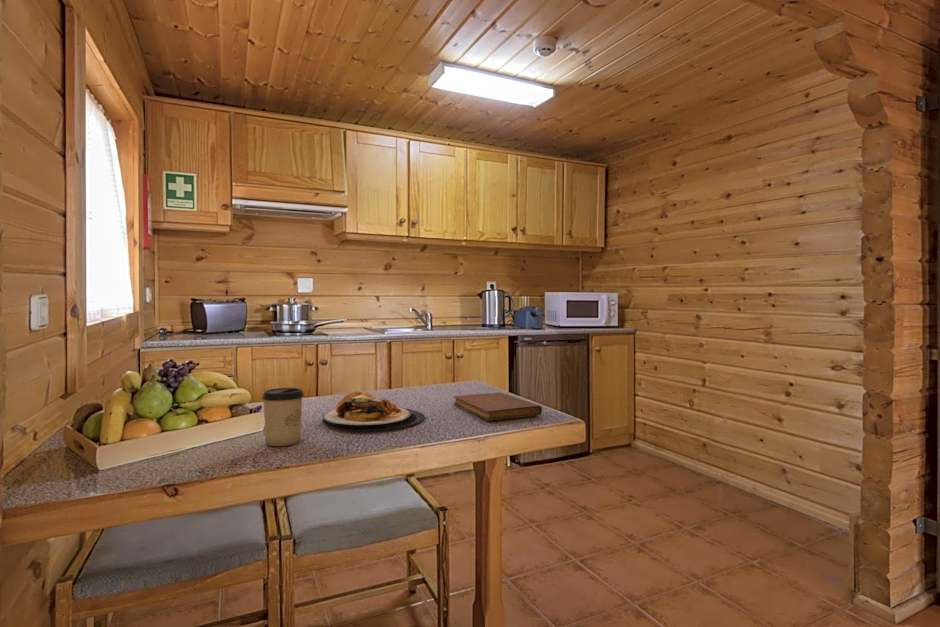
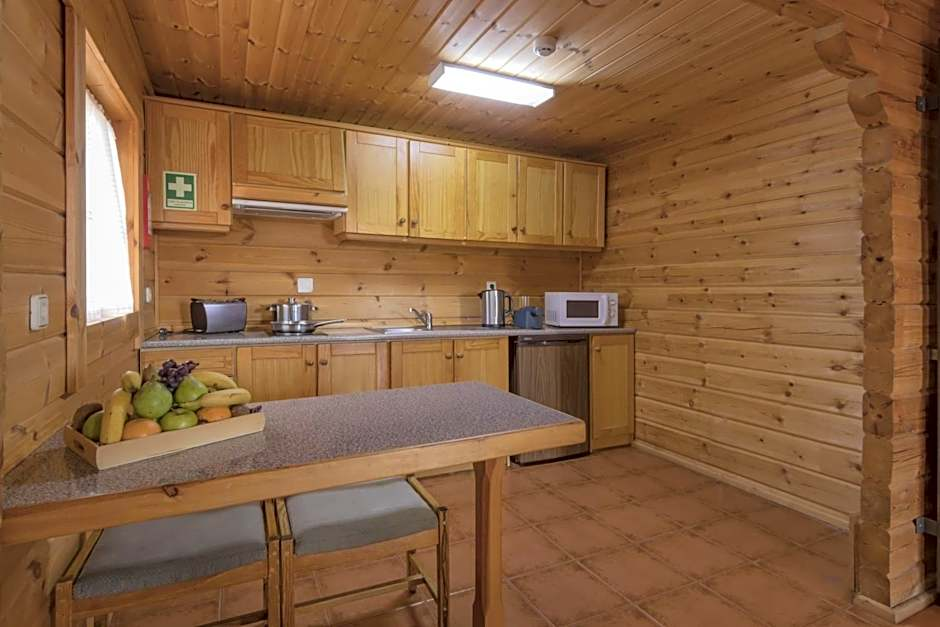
- notebook (495, 404)
- plate (374, 404)
- cup (283, 416)
